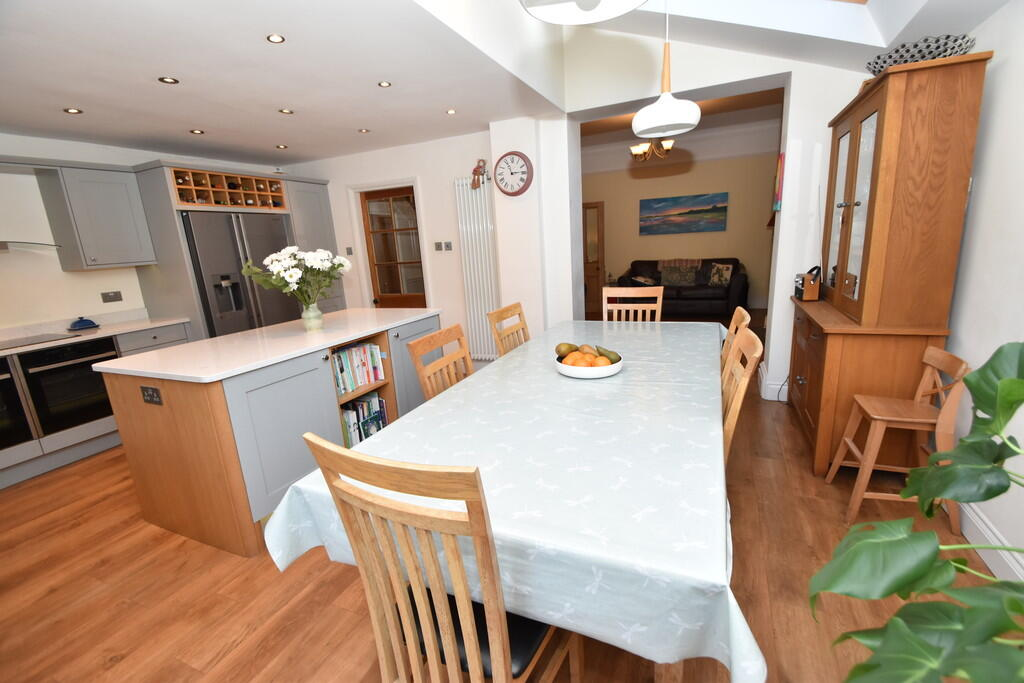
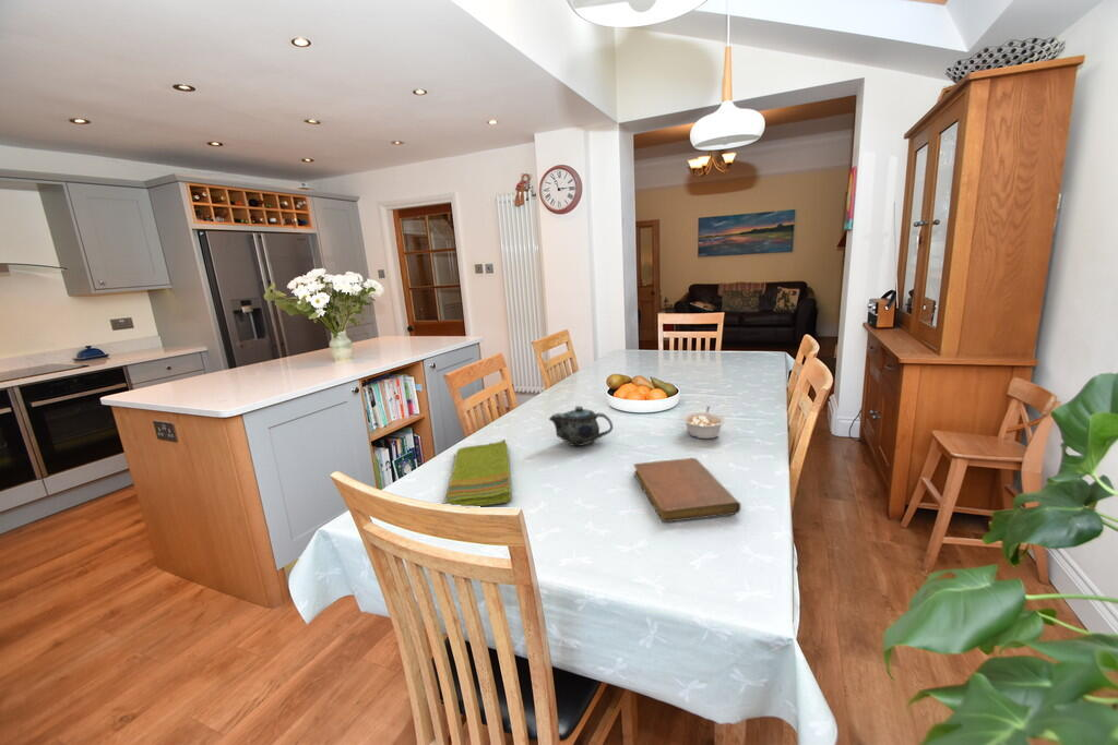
+ legume (702, 423)
+ notebook (681, 485)
+ chinaware (581, 424)
+ dish towel (479, 469)
